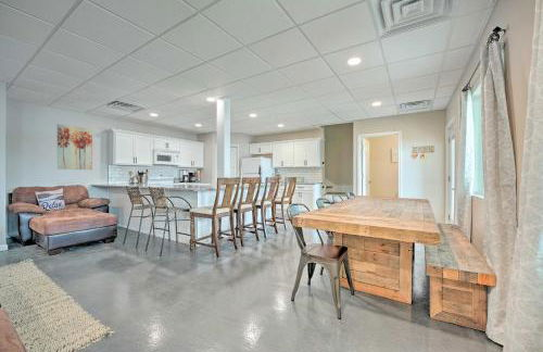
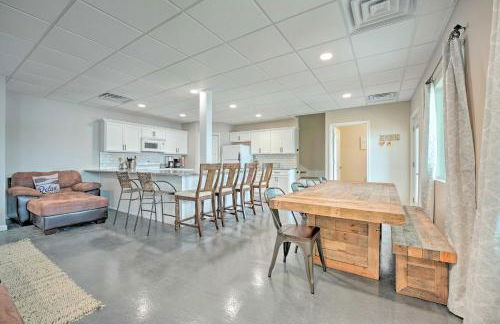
- wall art (75, 148)
